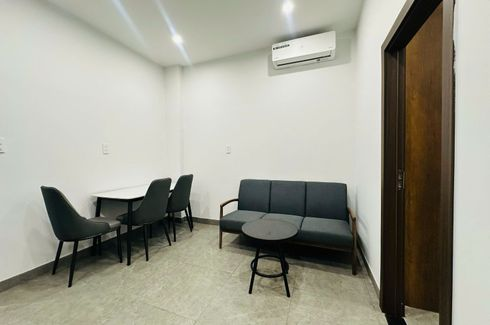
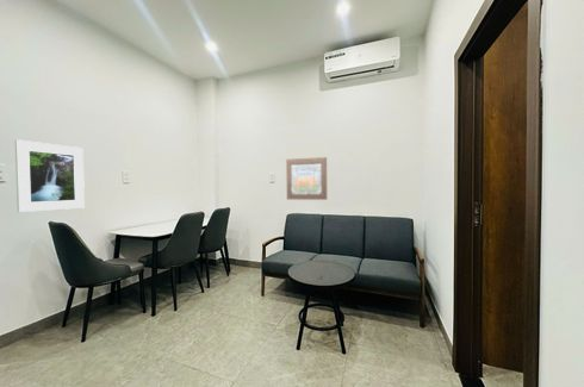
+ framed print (52, 176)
+ wall art (306, 179)
